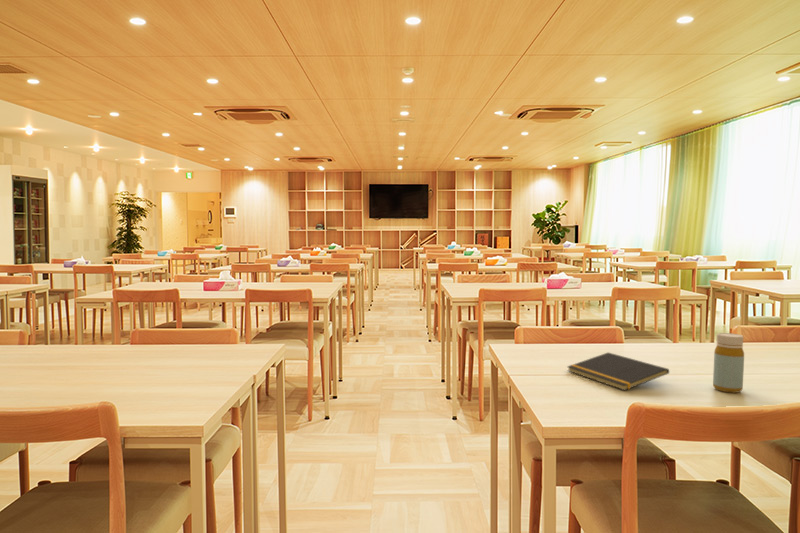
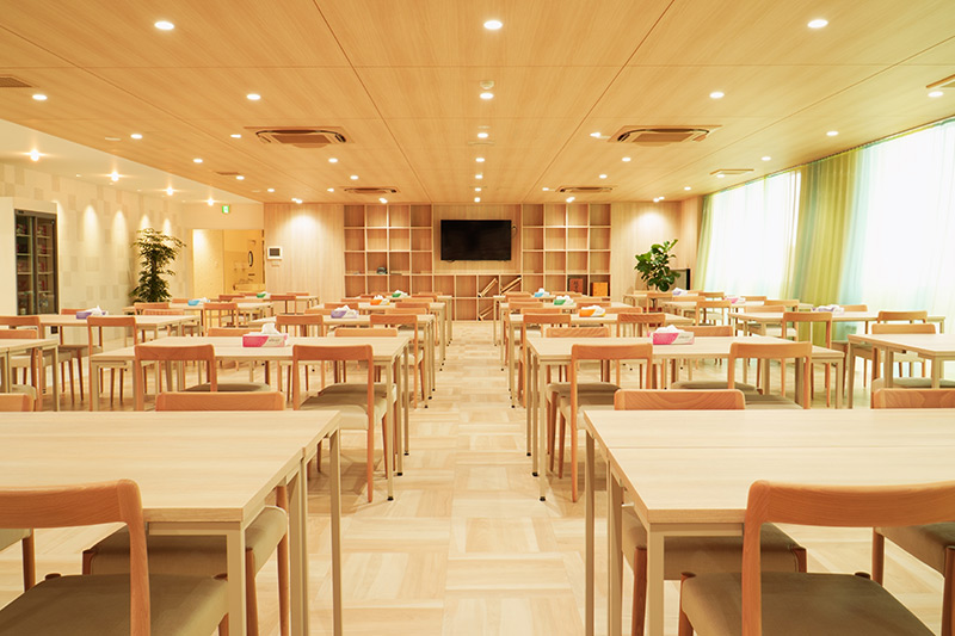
- notepad (615, 369)
- bottle (728, 362)
